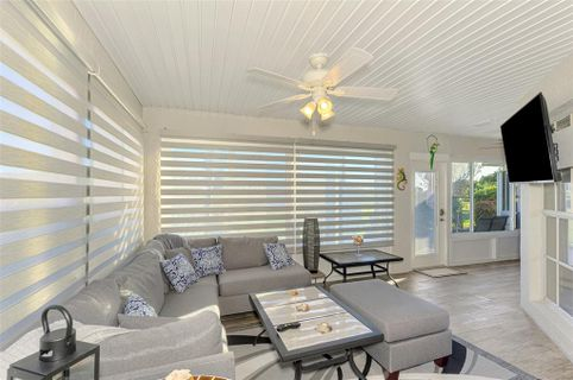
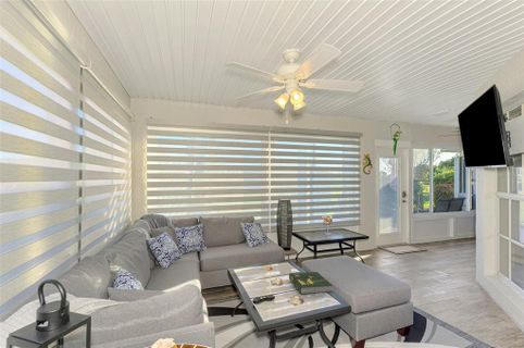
+ book (309, 282)
